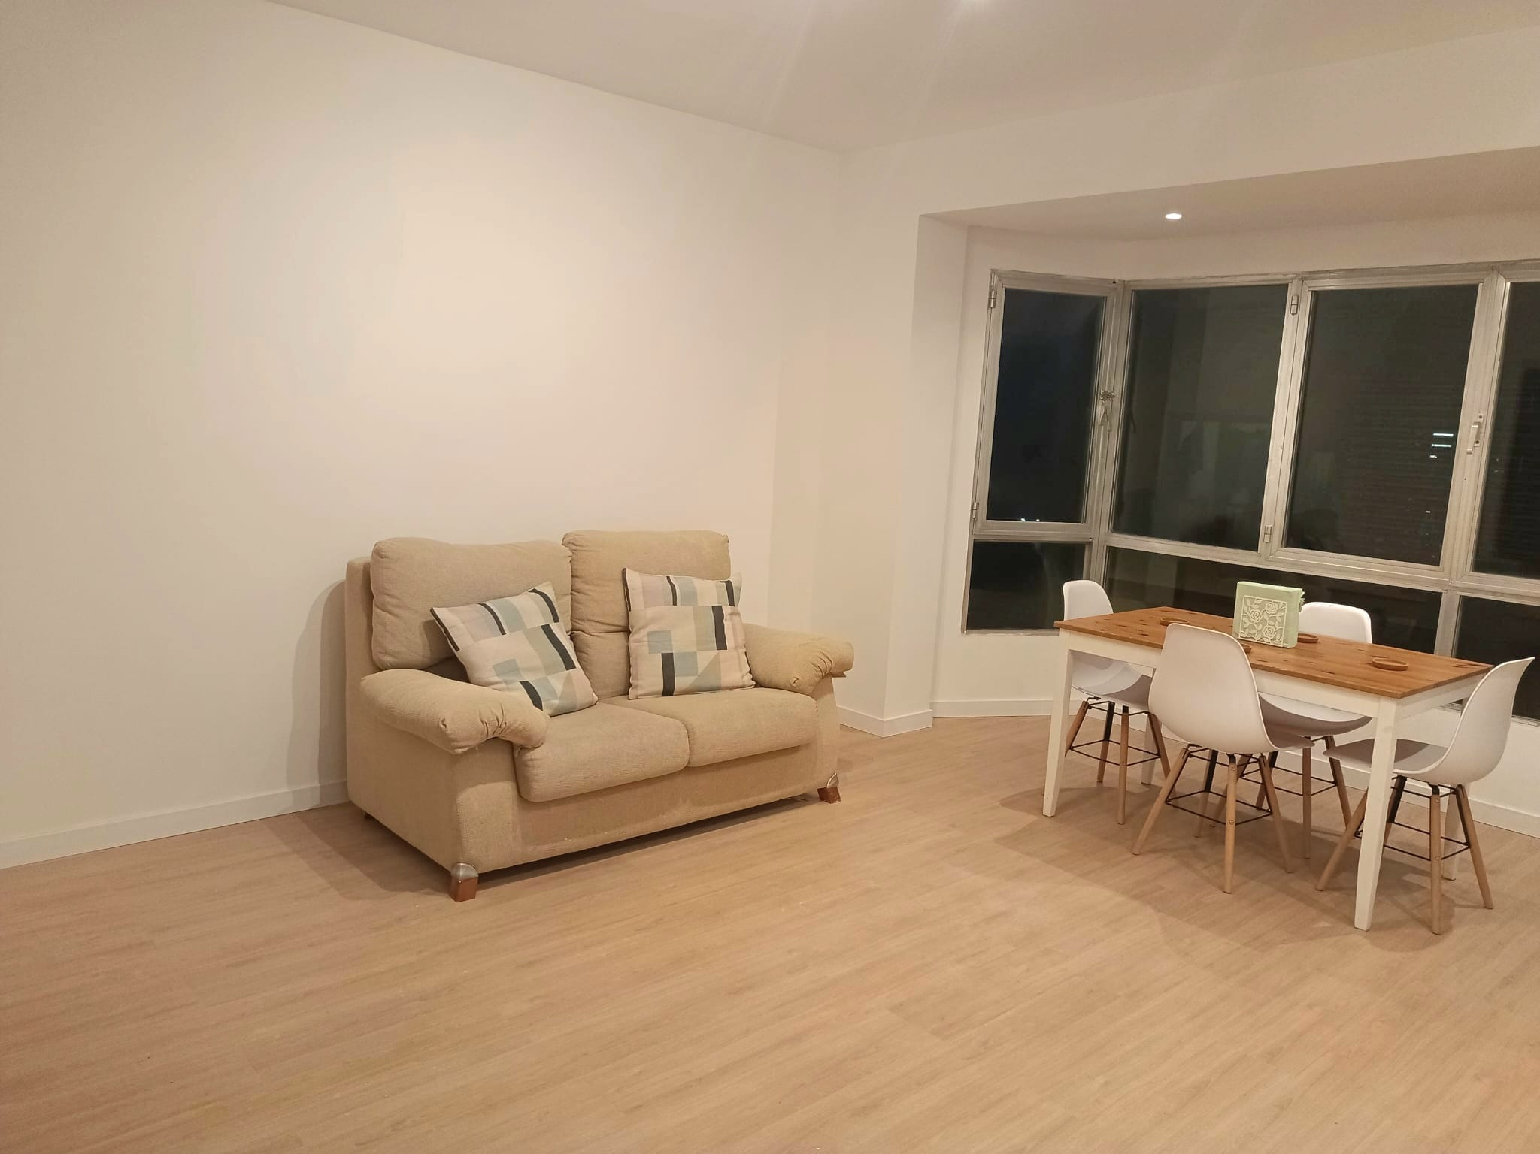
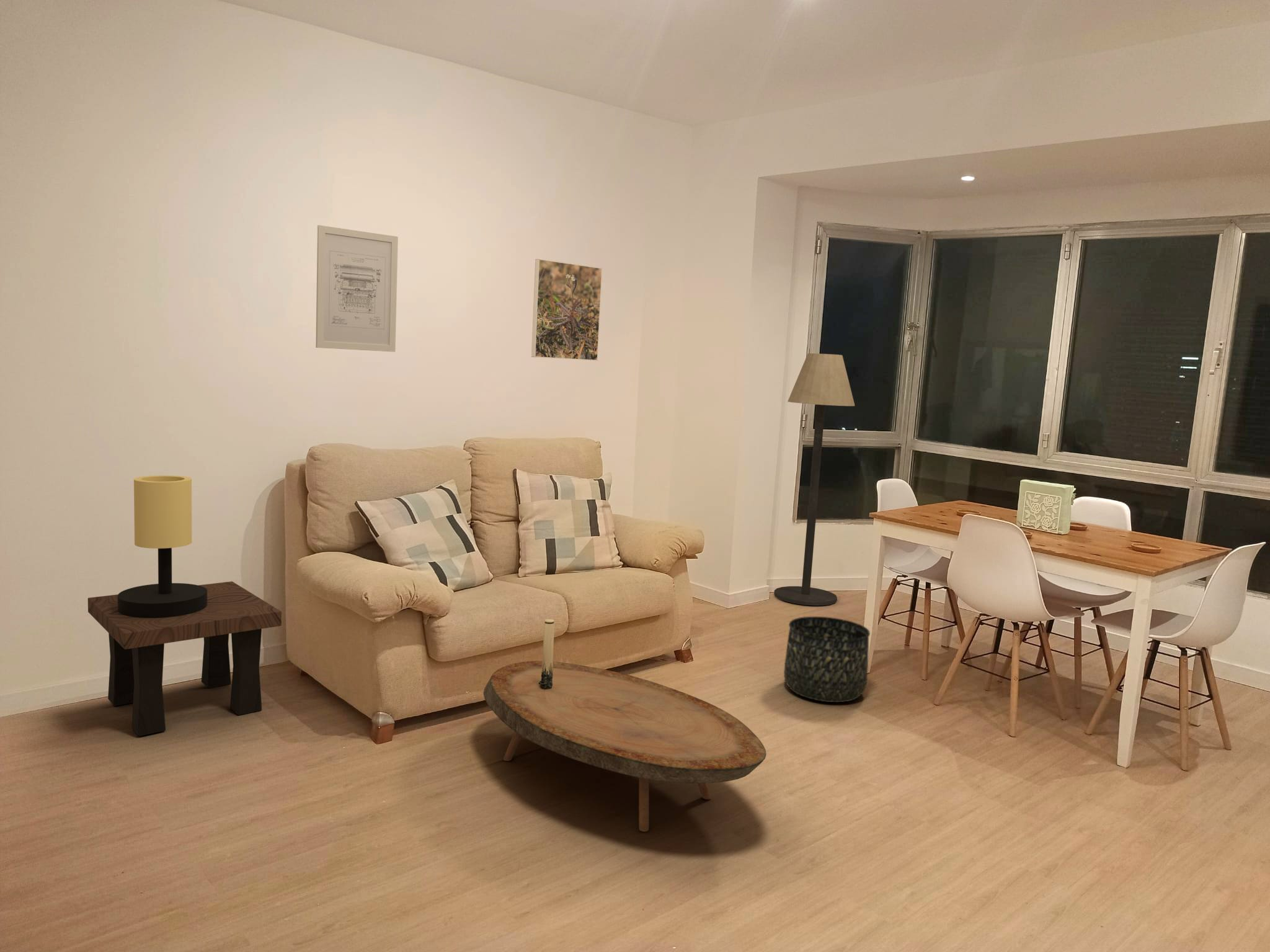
+ basket (826, 659)
+ coffee table (609, 744)
+ side table (183, 640)
+ candle (546, 652)
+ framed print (567, 311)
+ floor lamp (815, 477)
+ wall art (358, 291)
+ table lamp (162, 542)
